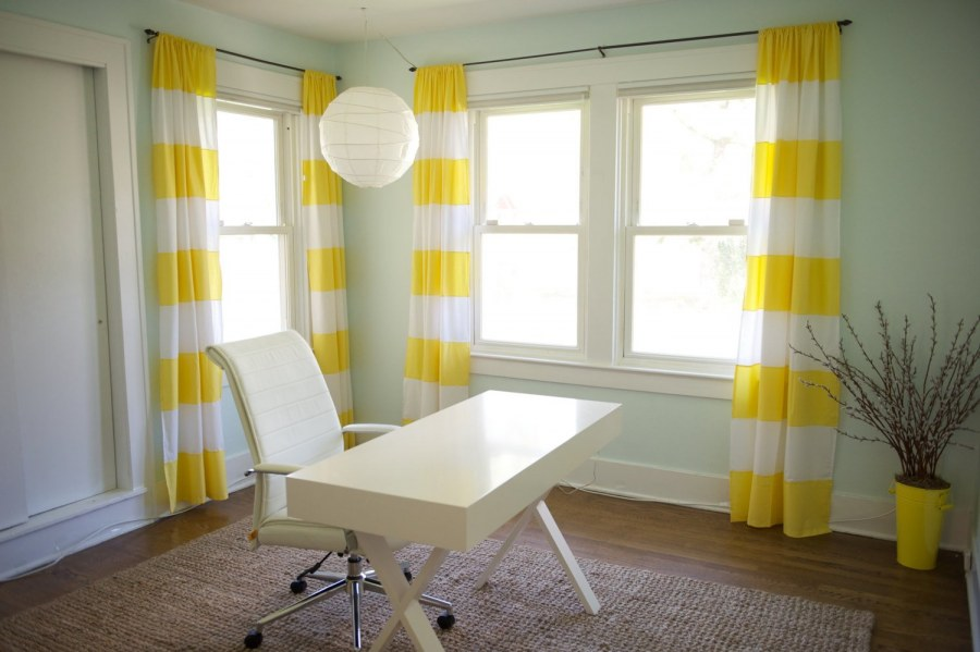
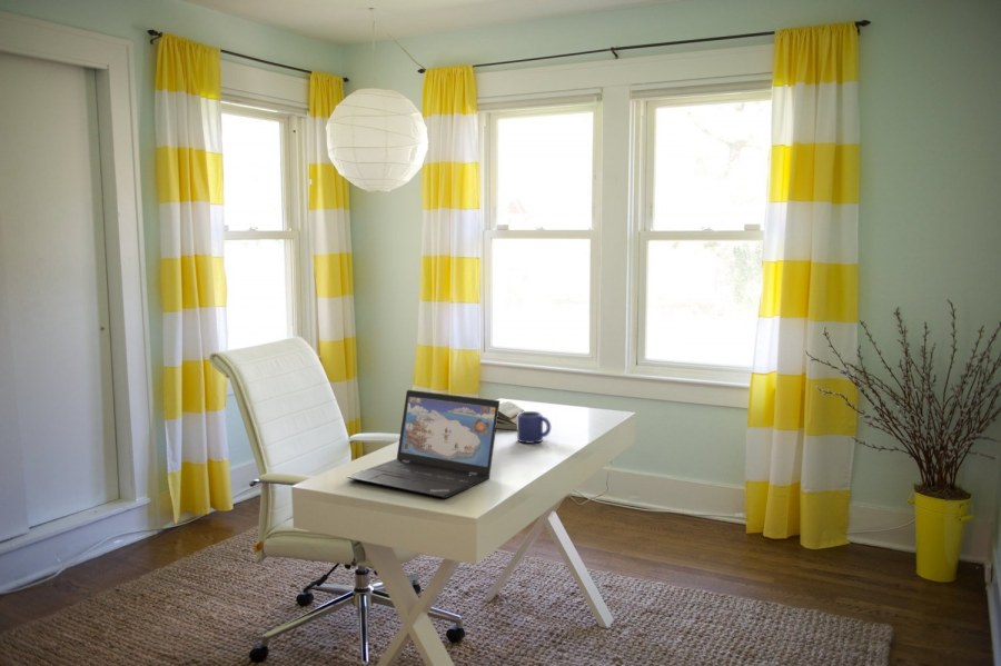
+ mug (534, 427)
+ laptop (424, 439)
+ book (498, 412)
